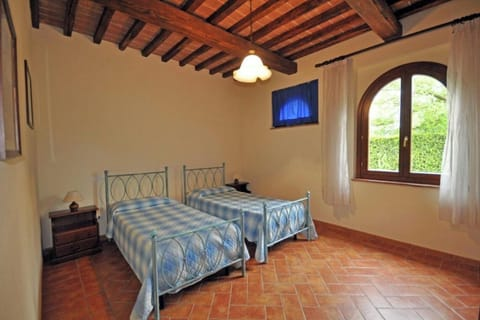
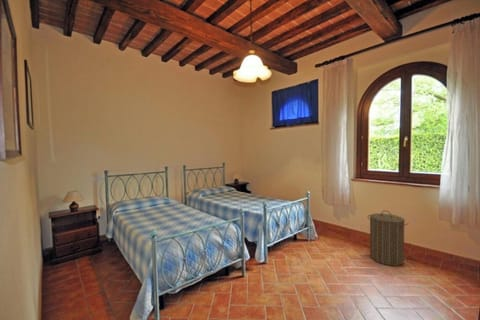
+ laundry hamper (386, 234)
